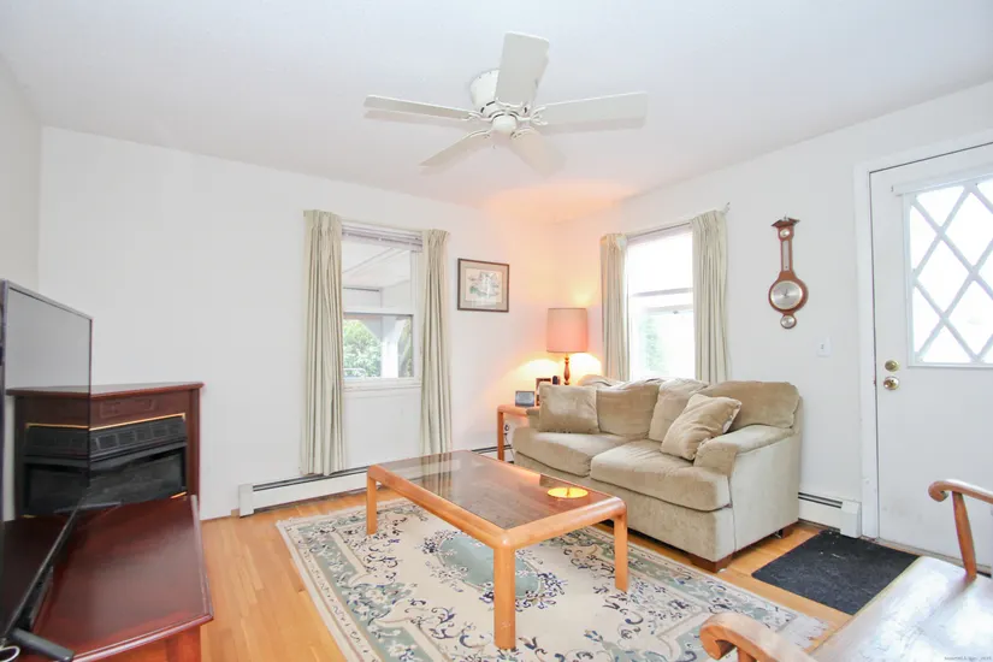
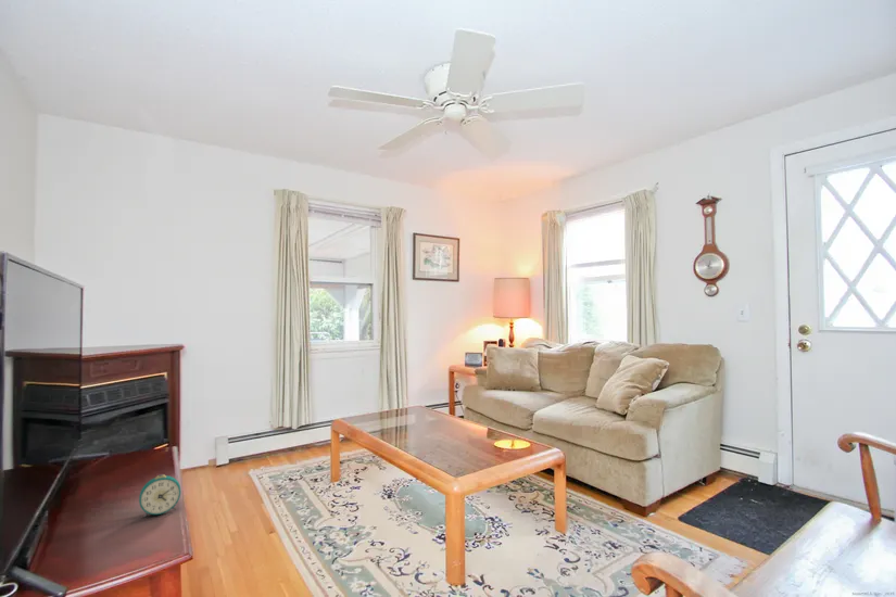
+ alarm clock (160, 493)
